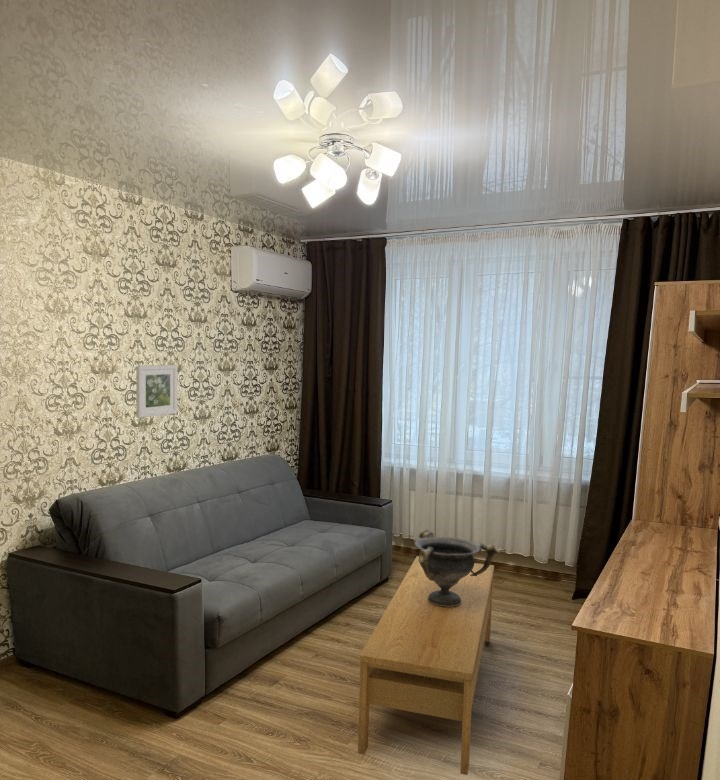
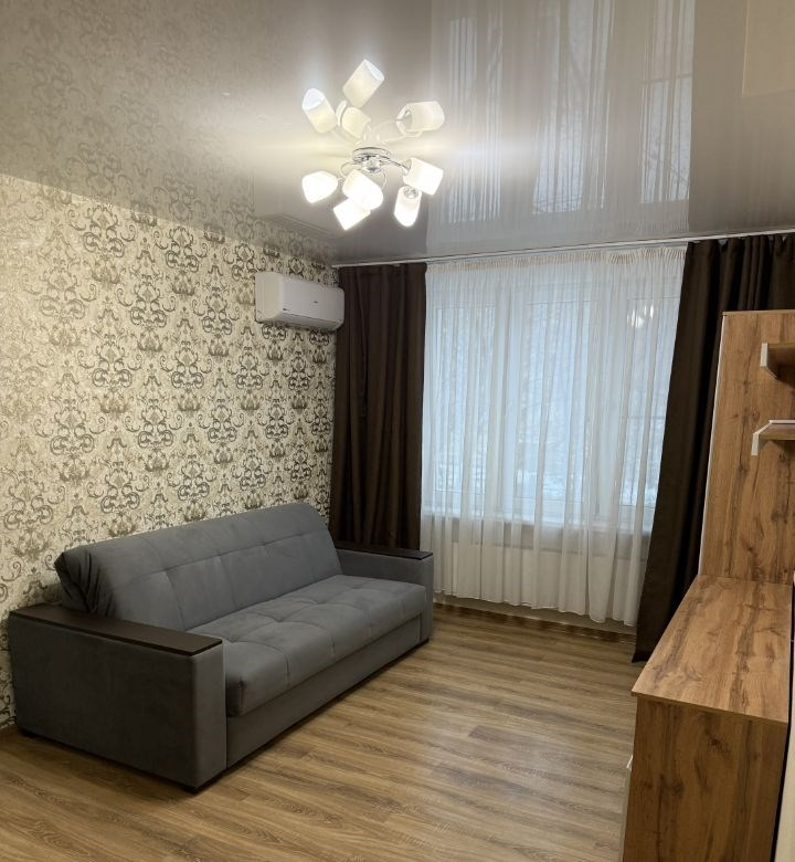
- decorative bowl (438, 569)
- coffee table (437, 644)
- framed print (157, 390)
